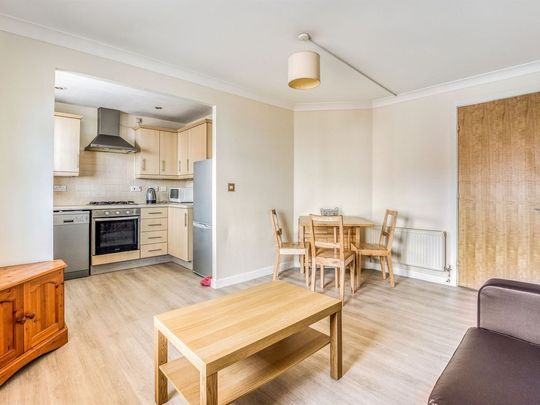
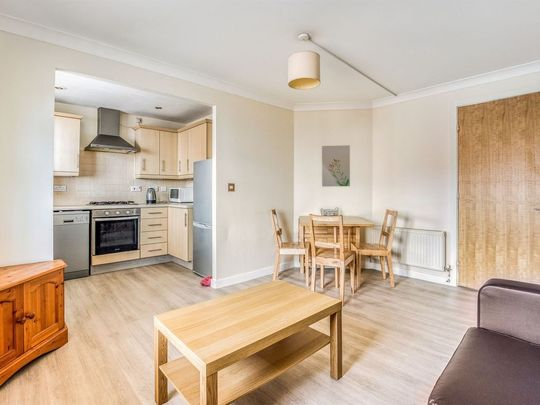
+ wall art (335, 166)
